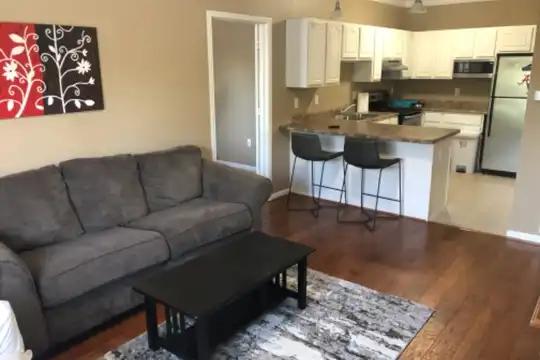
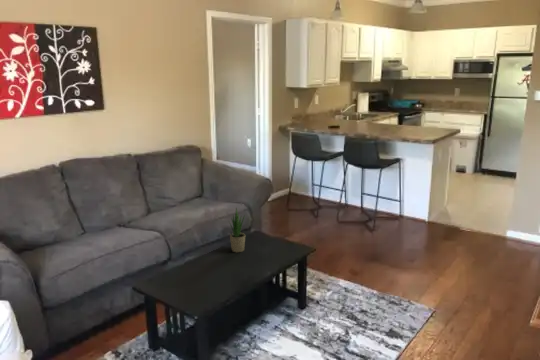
+ potted plant (237, 229)
